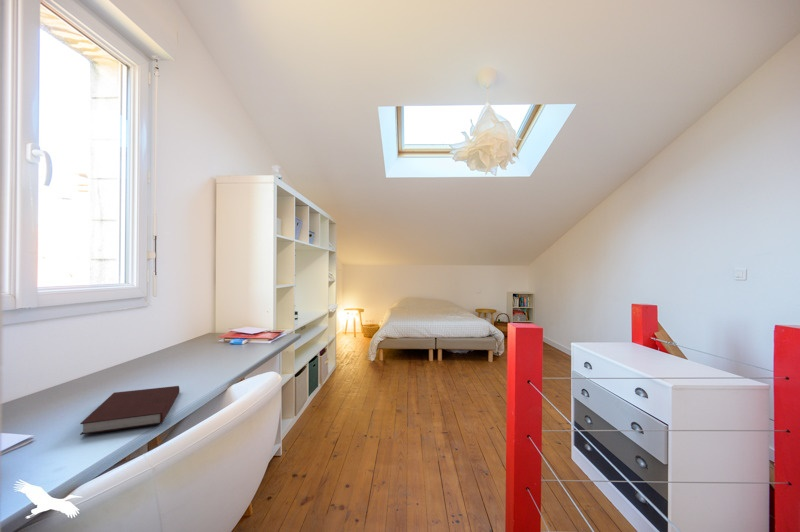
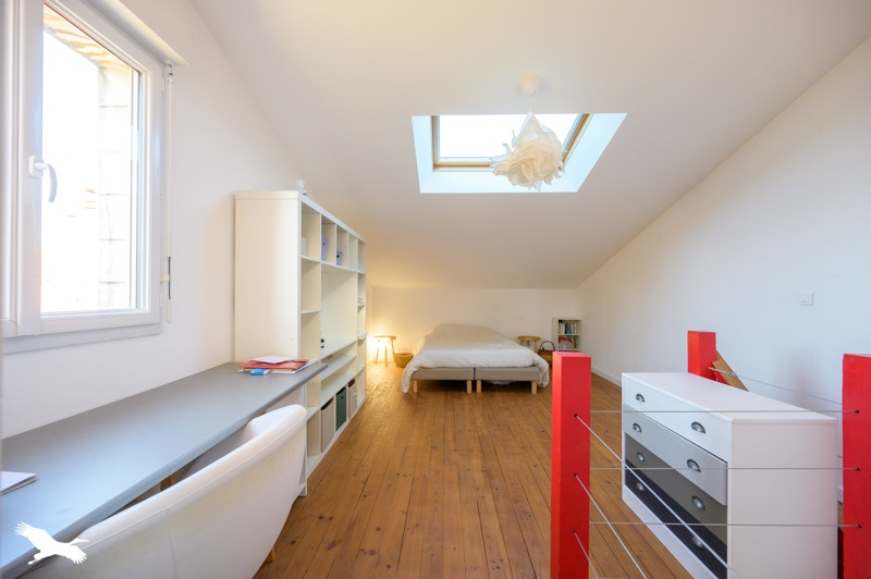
- notebook (136, 406)
